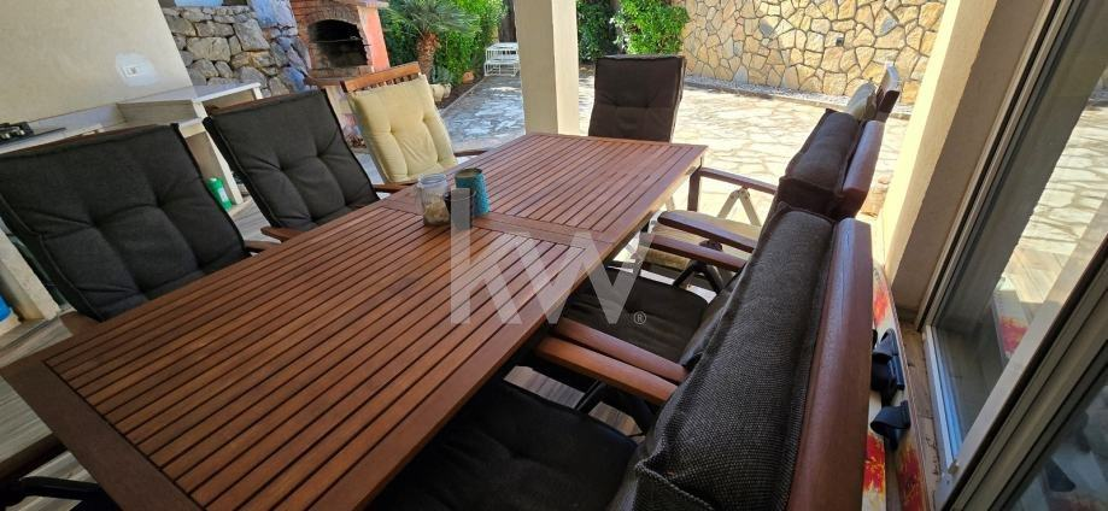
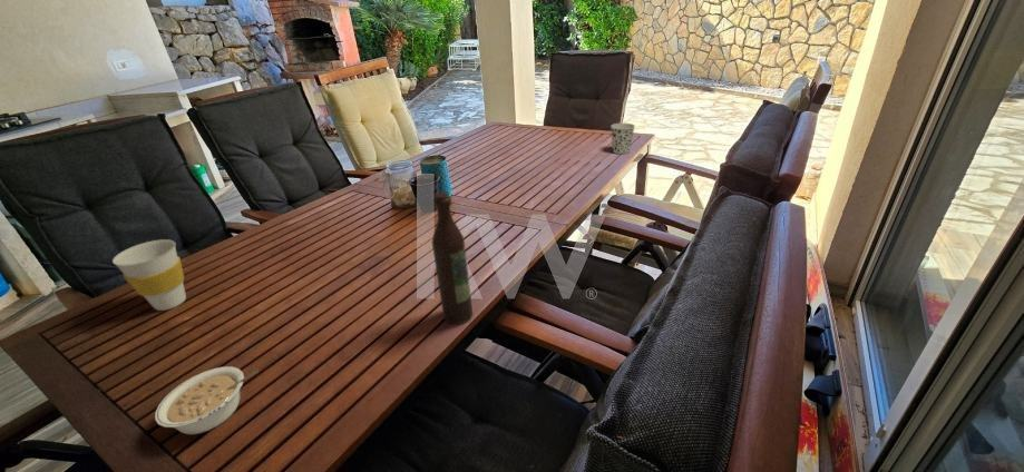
+ cup (158, 278)
+ cup (622, 138)
+ legume (208, 400)
+ wine bottle (450, 259)
